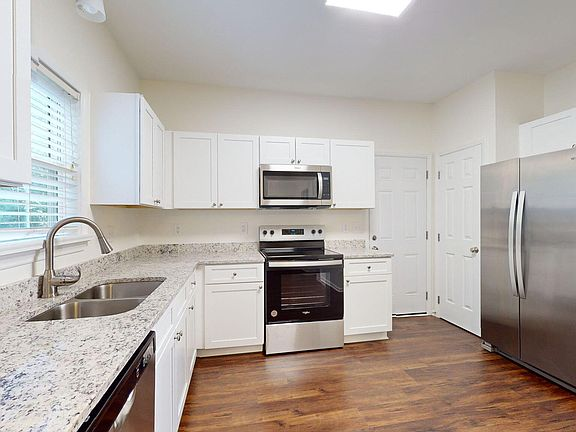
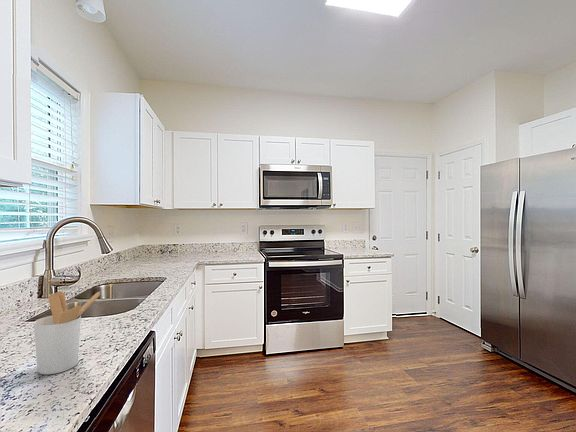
+ utensil holder (70, 328)
